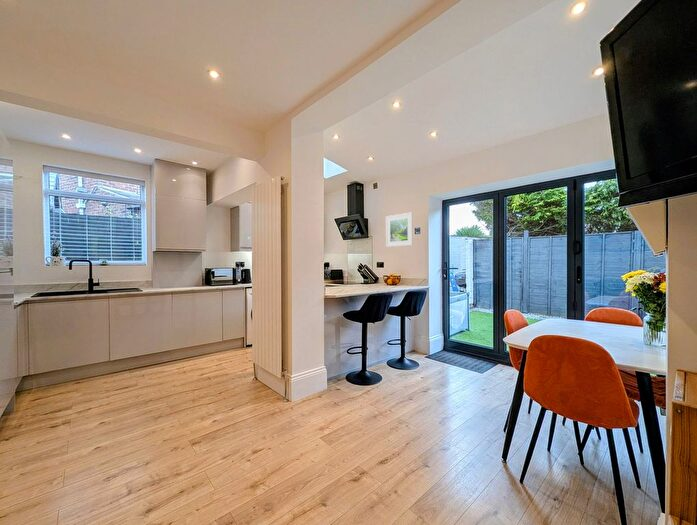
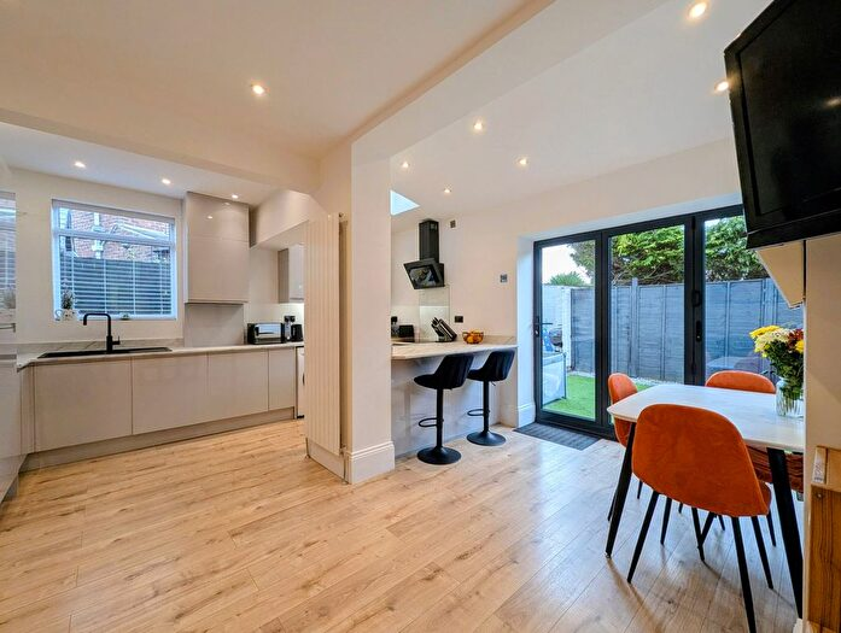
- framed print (398, 230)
